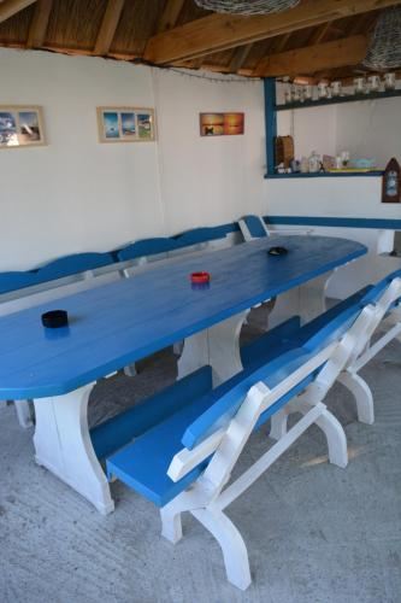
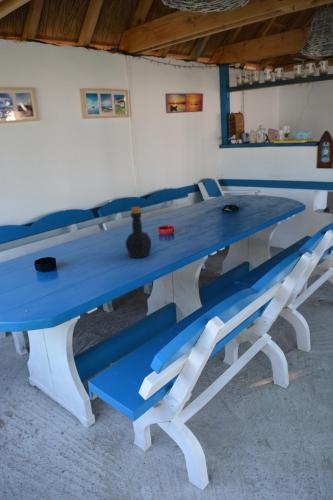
+ bottle (137, 231)
